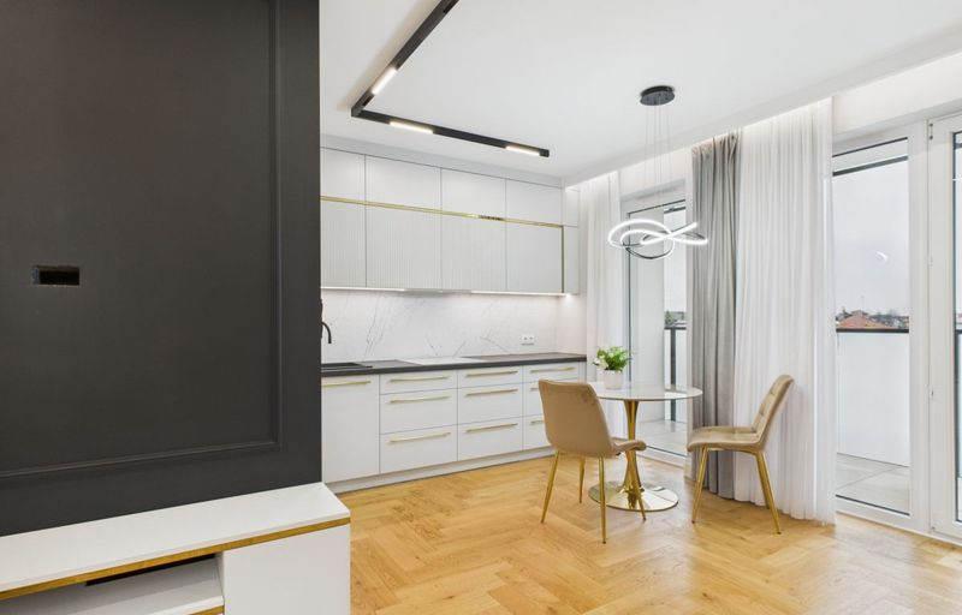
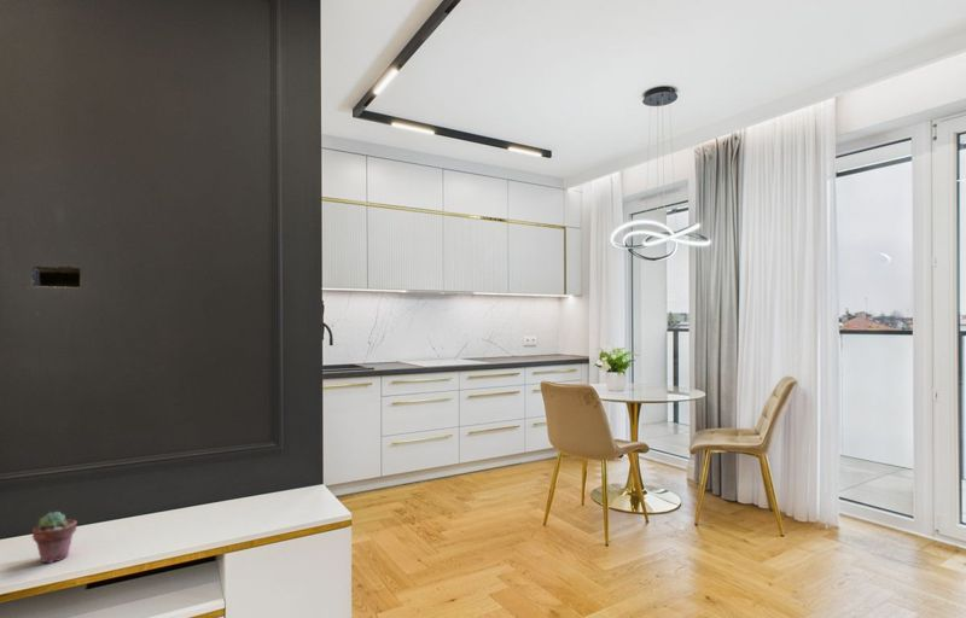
+ potted succulent (54, 534)
